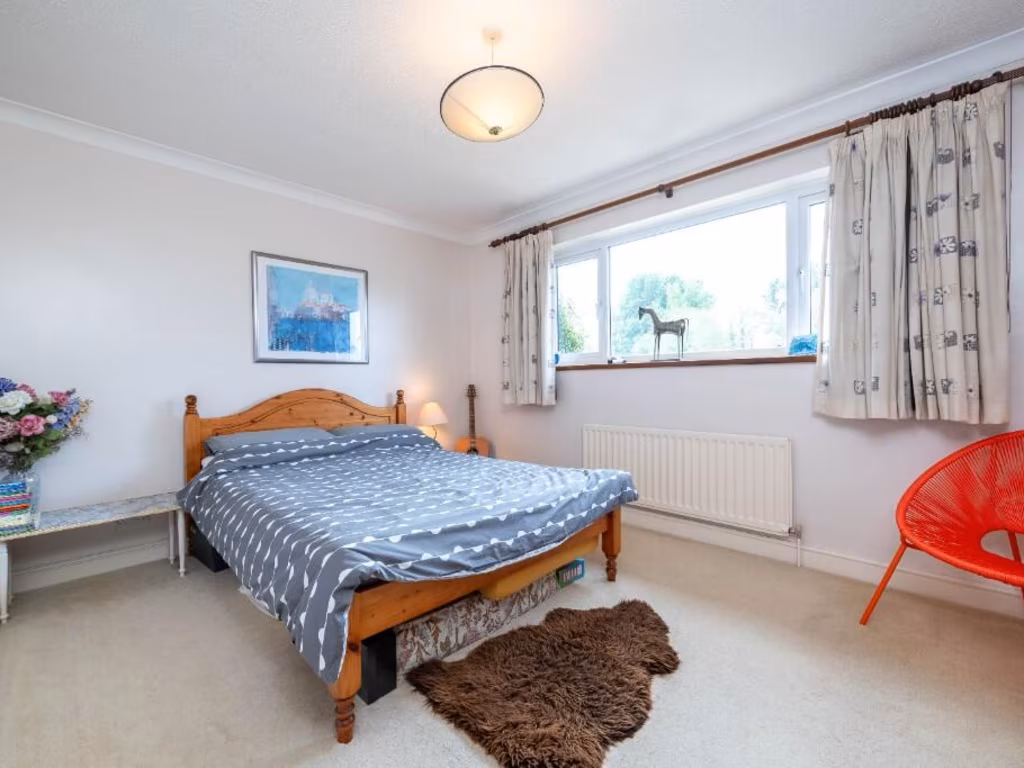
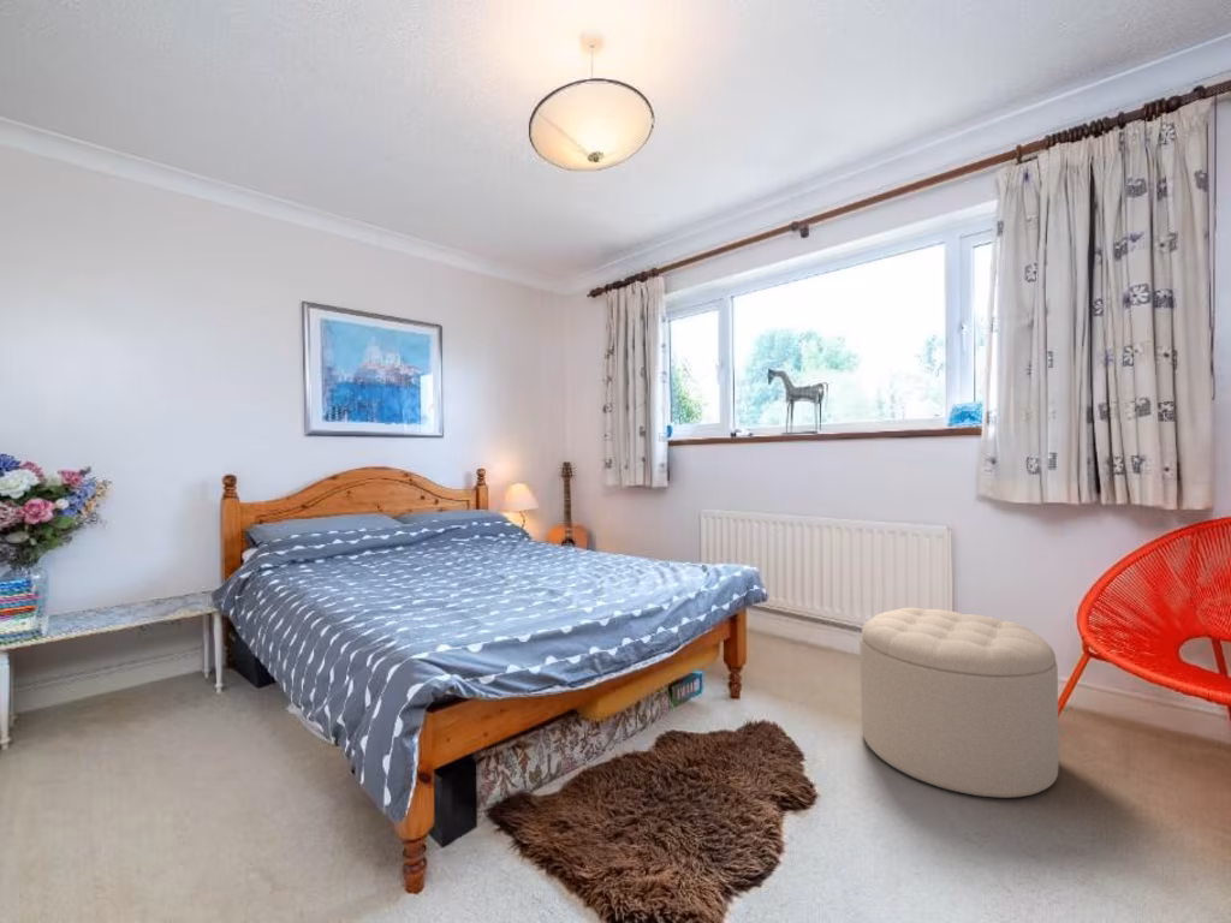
+ ottoman (951, 687)
